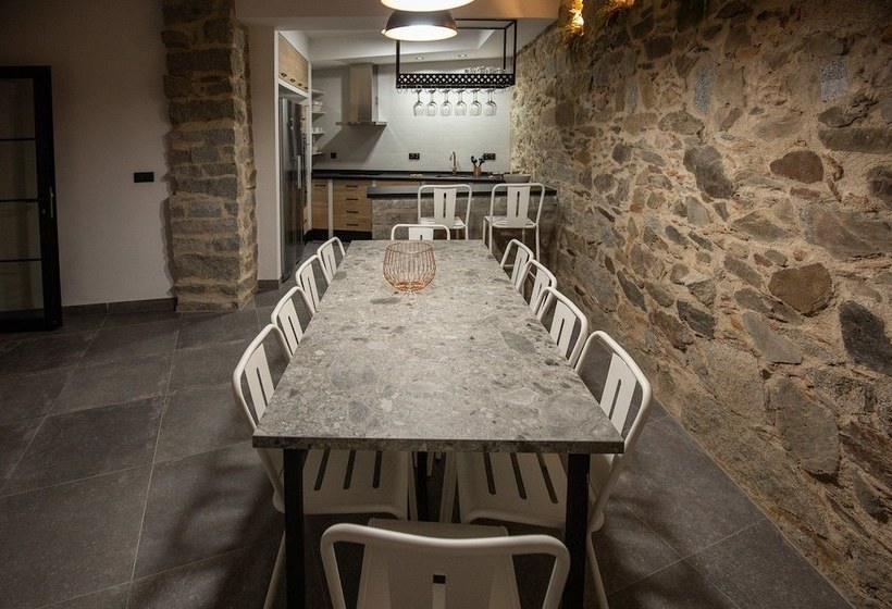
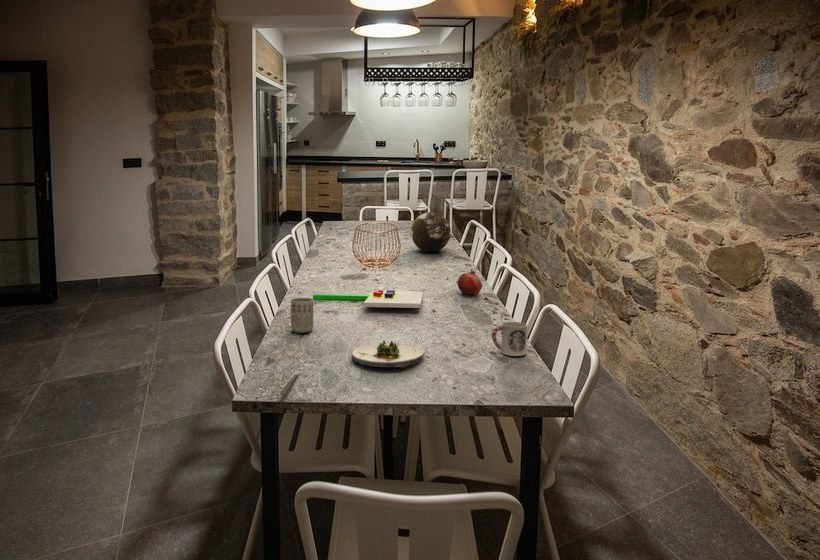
+ fruit (469, 281)
+ chopping board (367, 295)
+ cup (302, 315)
+ salad plate (387, 349)
+ cup (508, 338)
+ spoon (293, 379)
+ decorative orb (430, 232)
